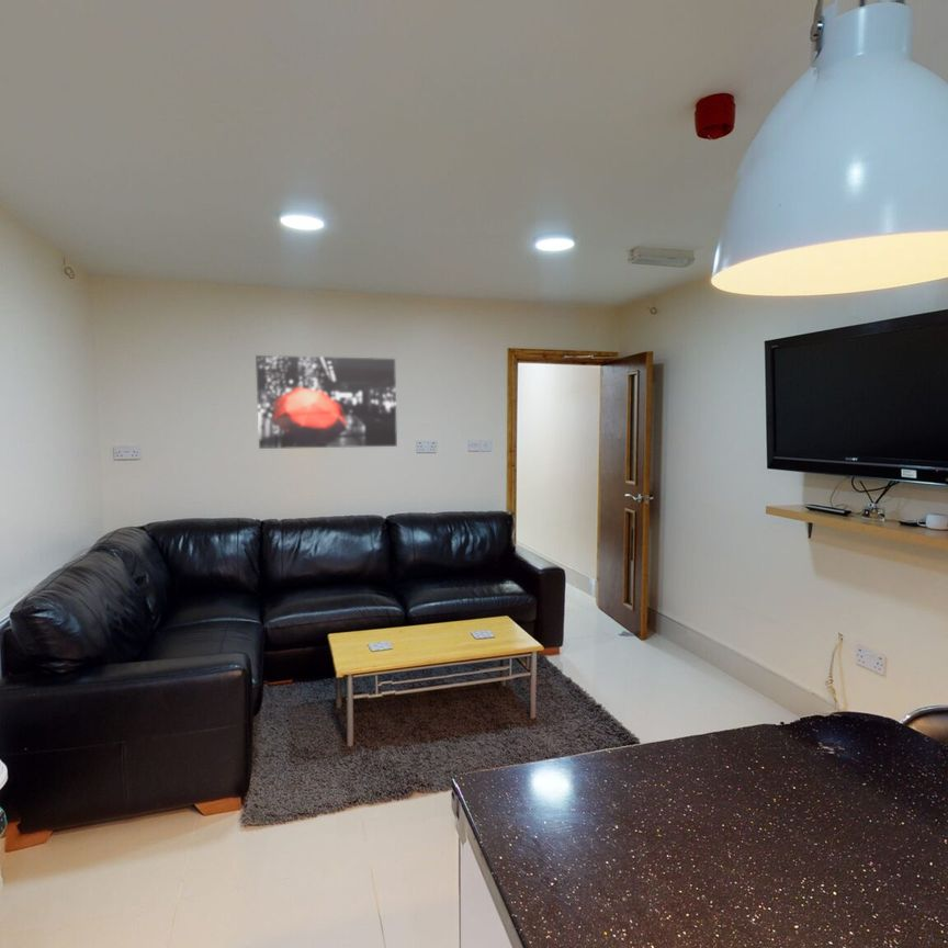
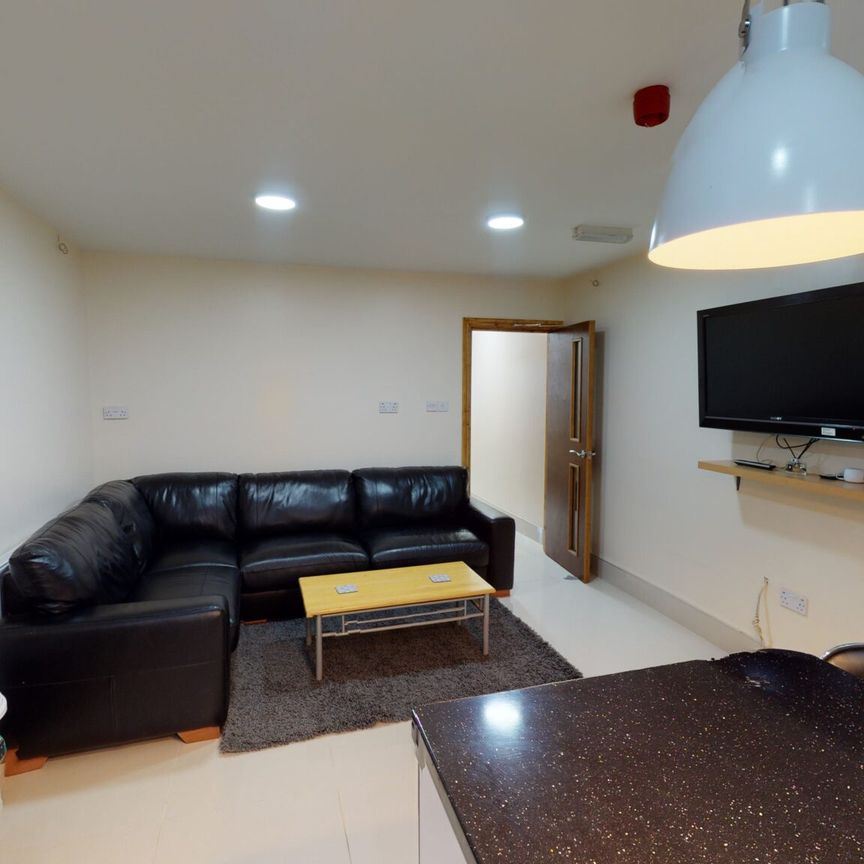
- wall art (328, 402)
